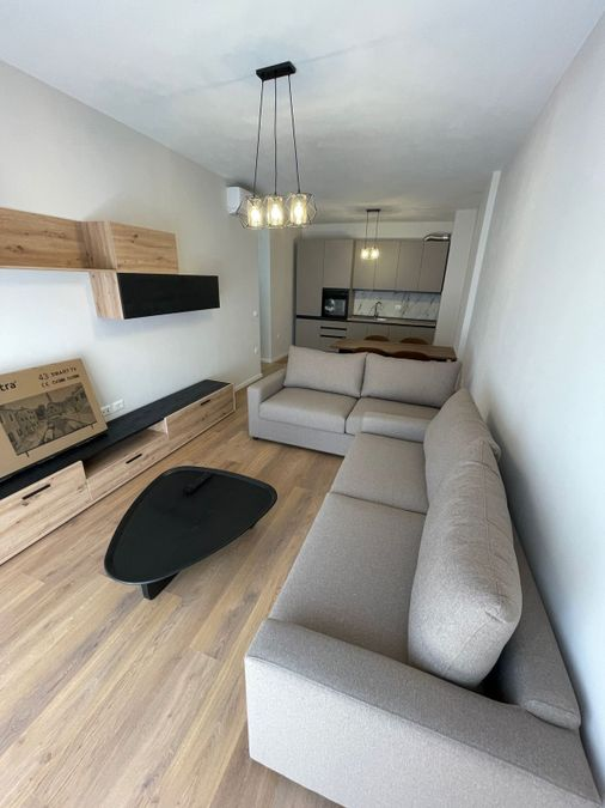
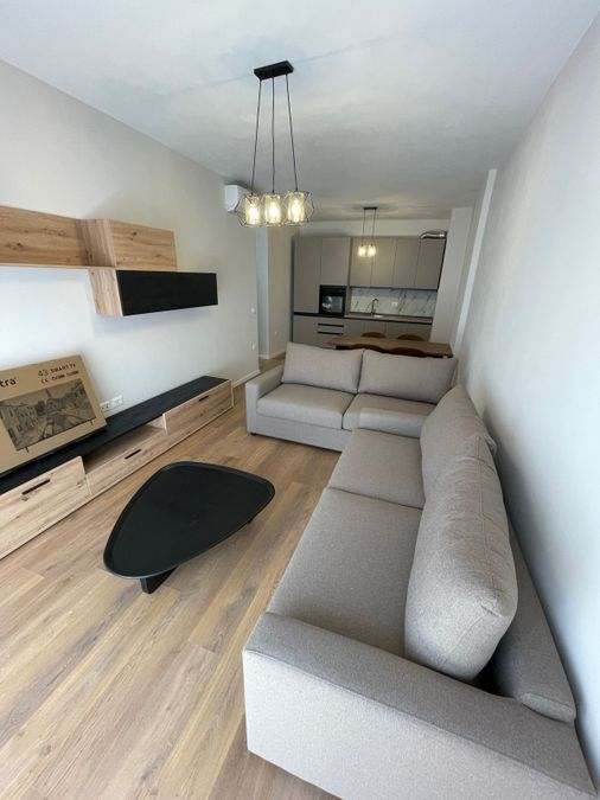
- remote control (198, 482)
